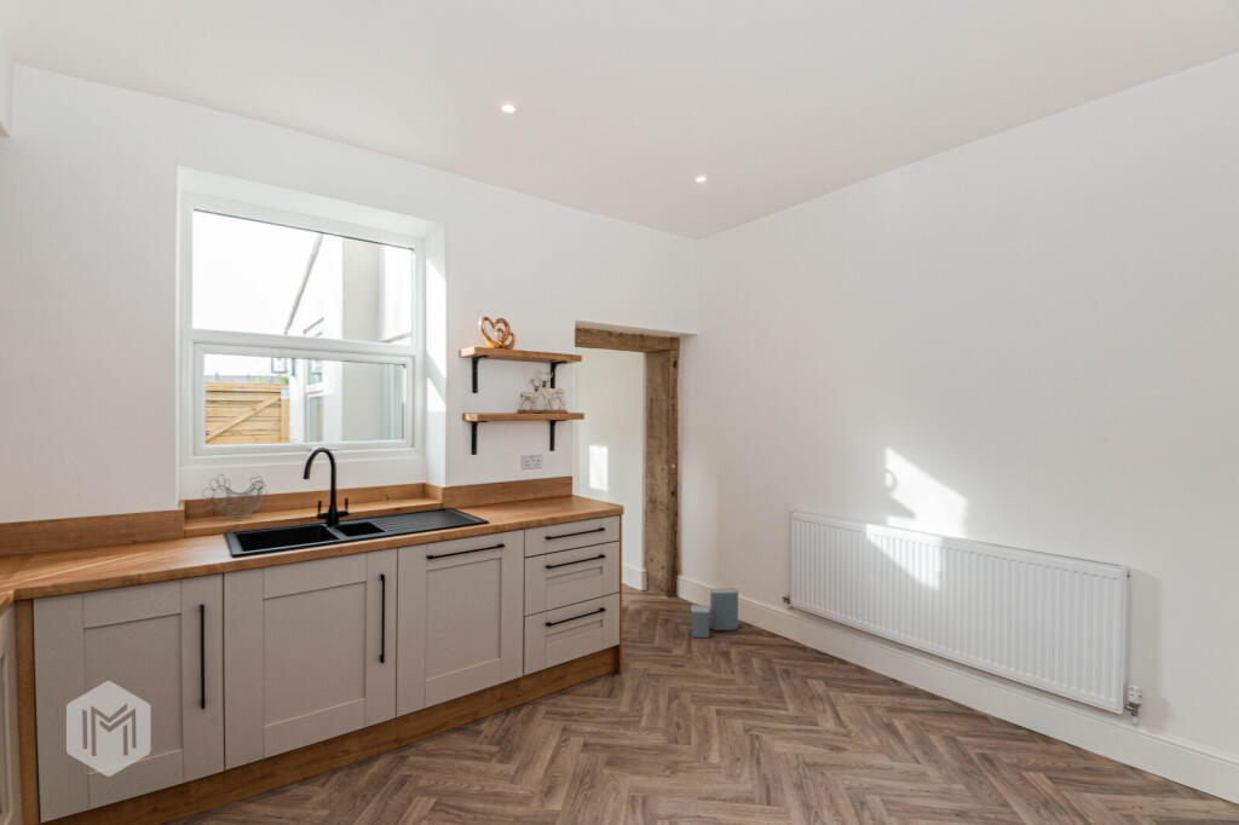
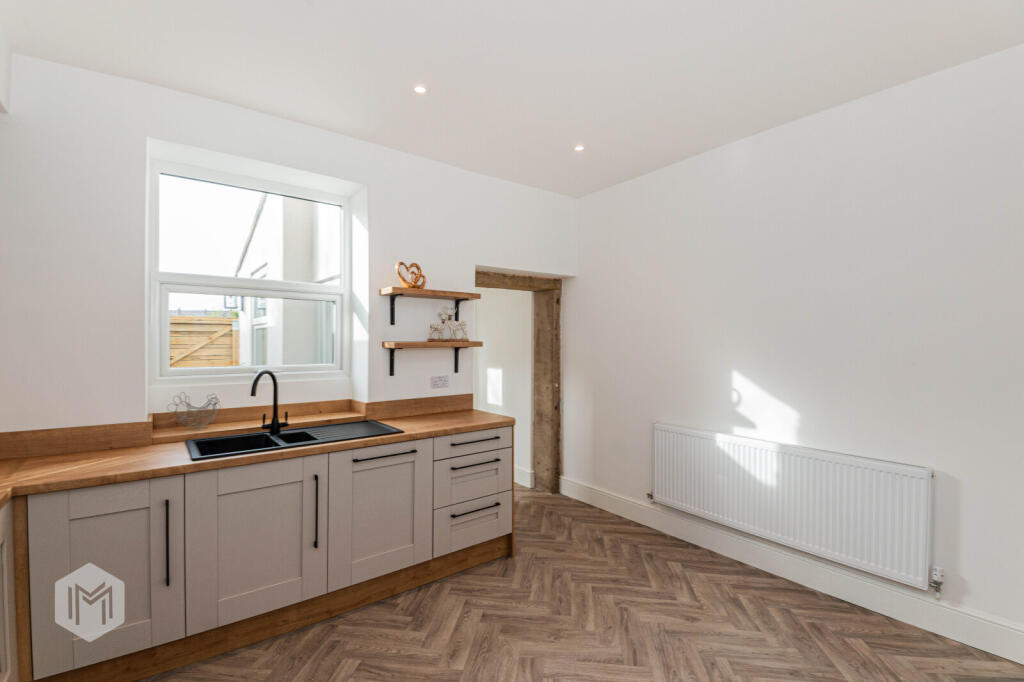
- laundry hamper (716, 610)
